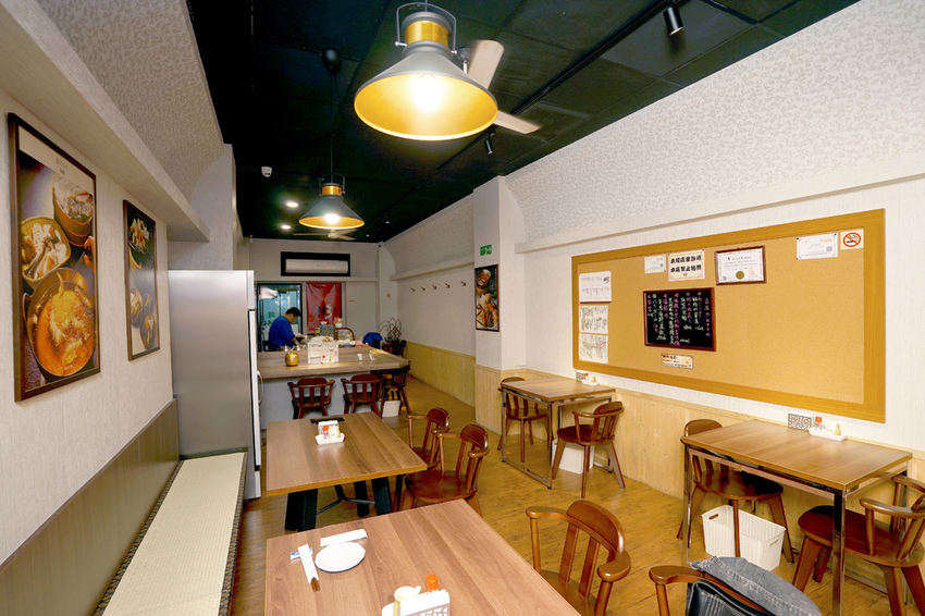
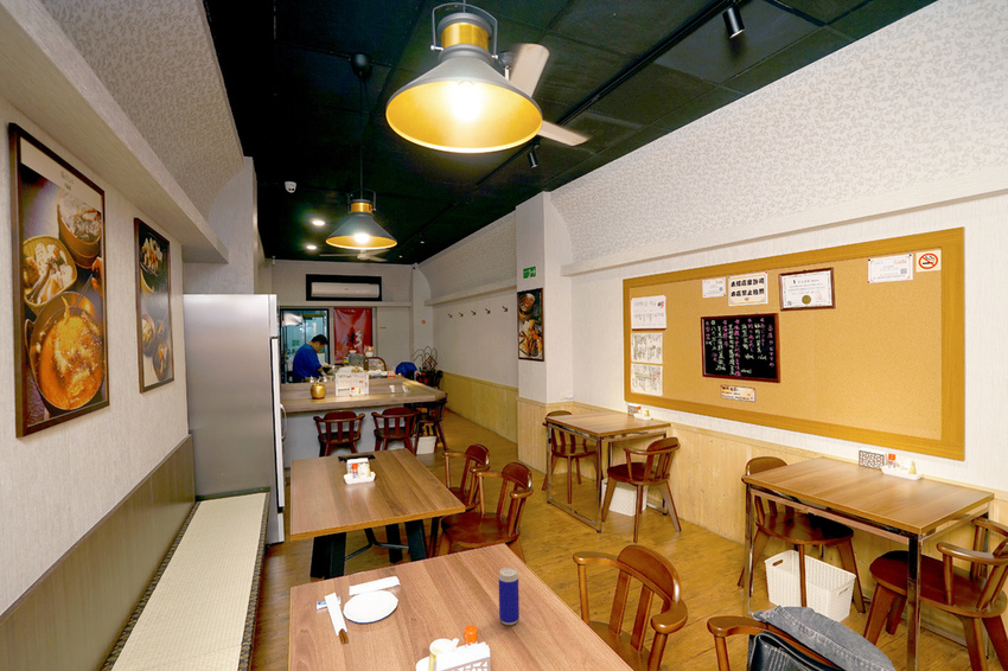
+ beverage can (509, 595)
